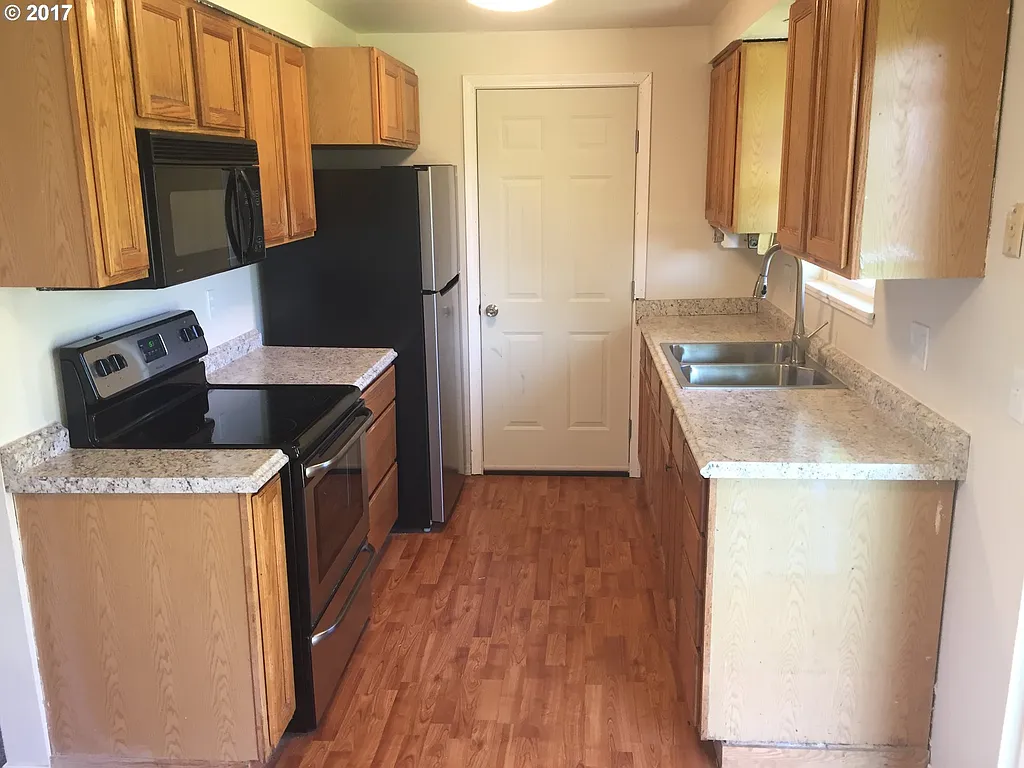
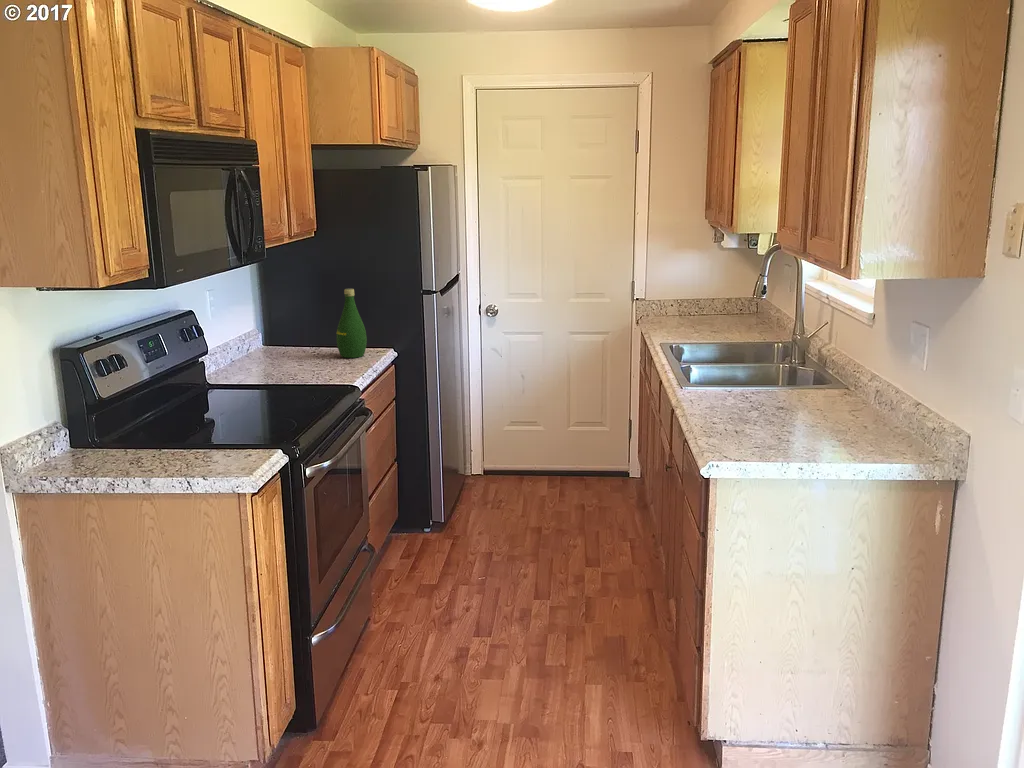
+ bottle (350, 322)
